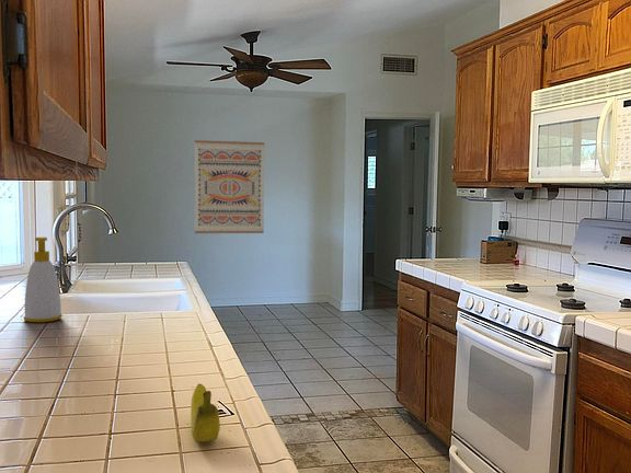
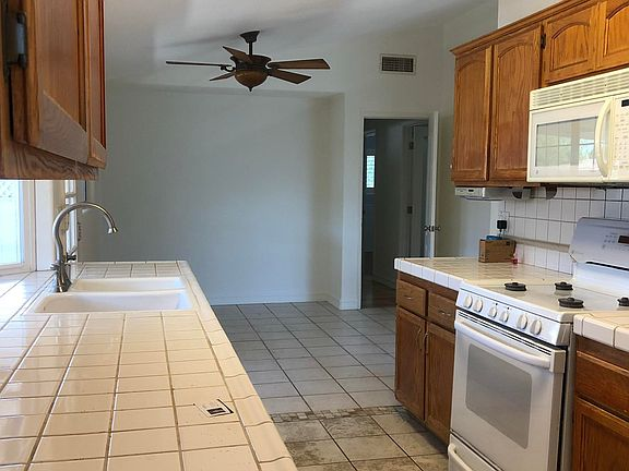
- soap bottle (42, 278)
- wall art (229, 187)
- fruit (202, 403)
